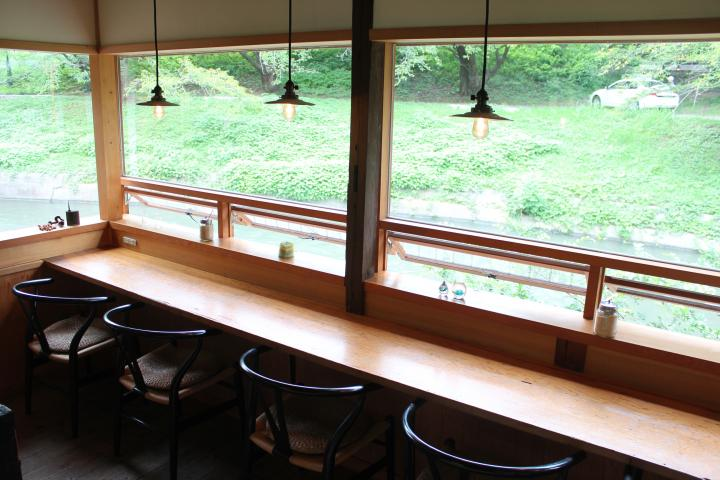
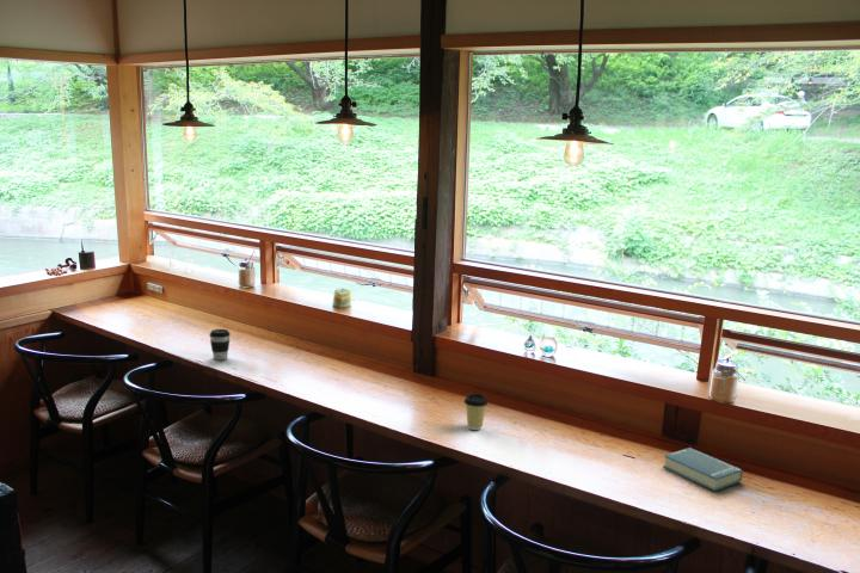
+ coffee cup (220, 344)
+ hardback book (702, 468)
+ coffee cup (475, 412)
